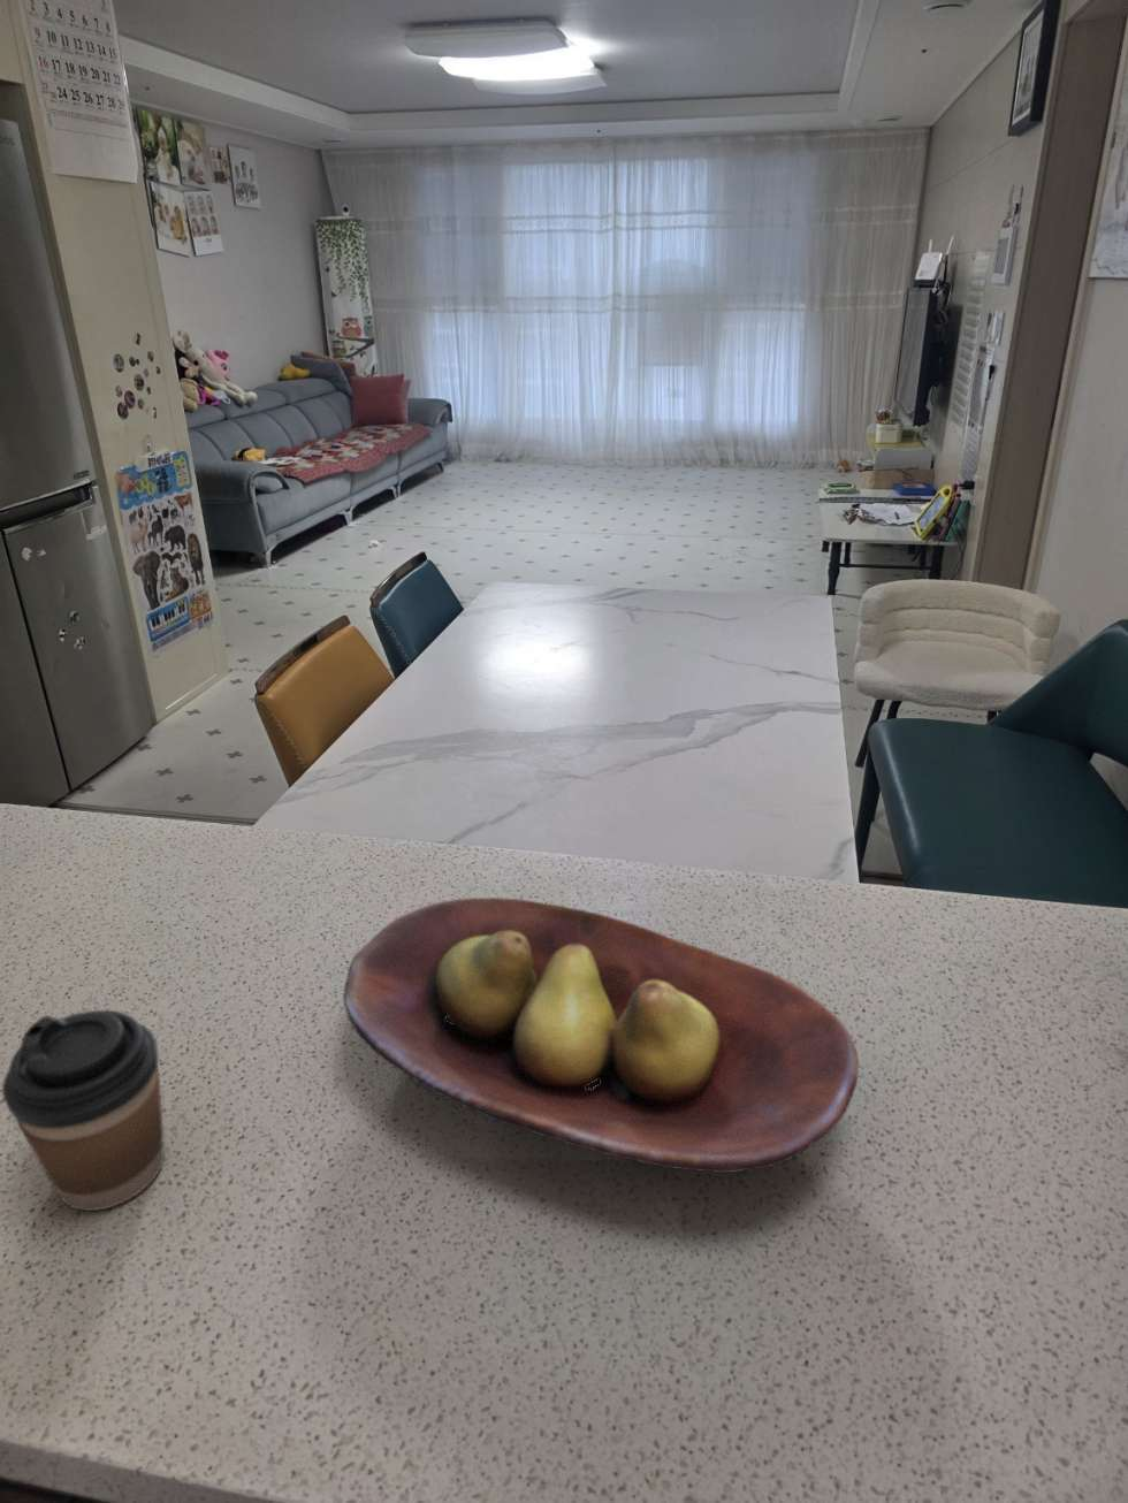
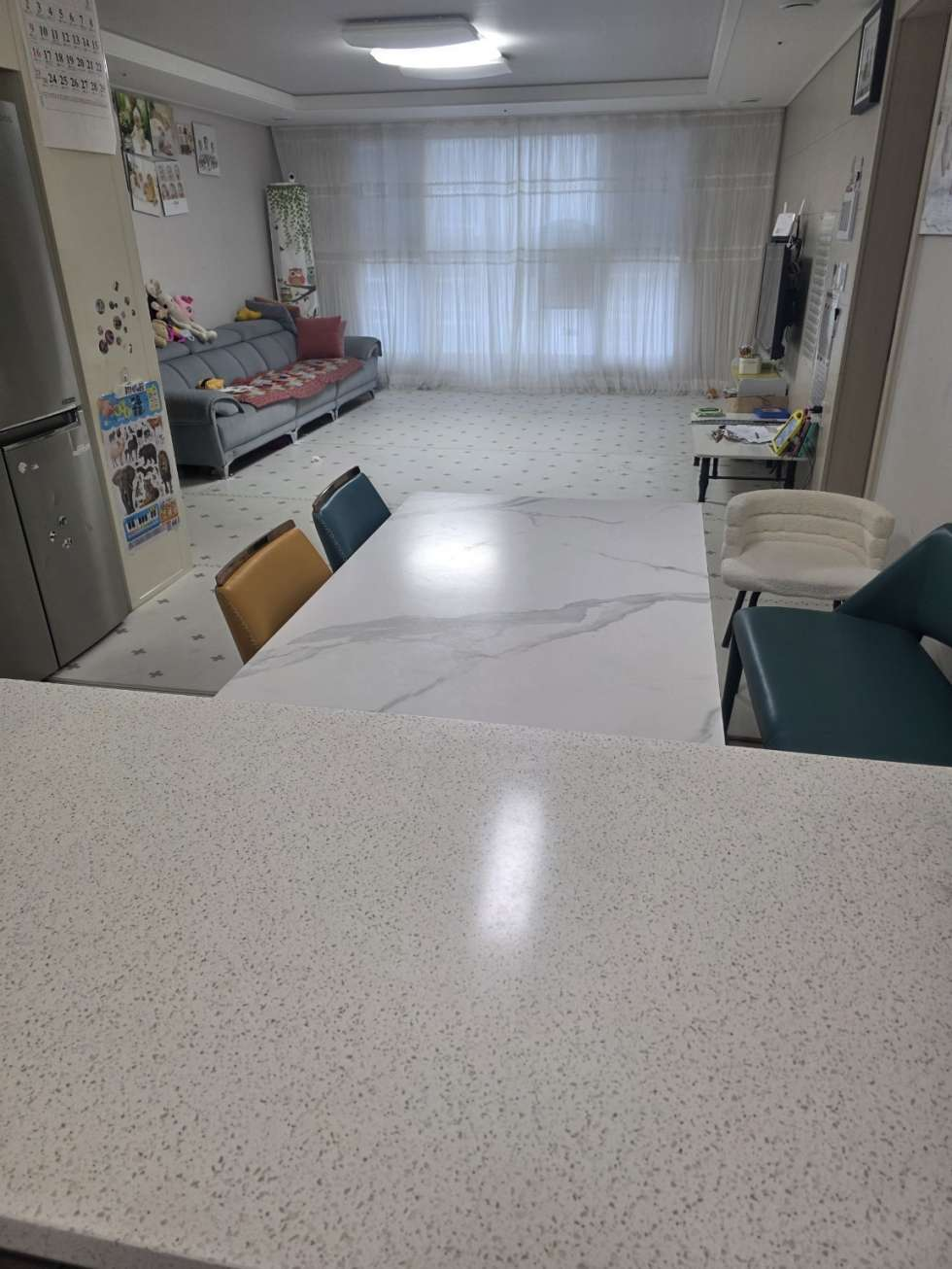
- coffee cup (92, 1103)
- fruit bowl (584, 1013)
